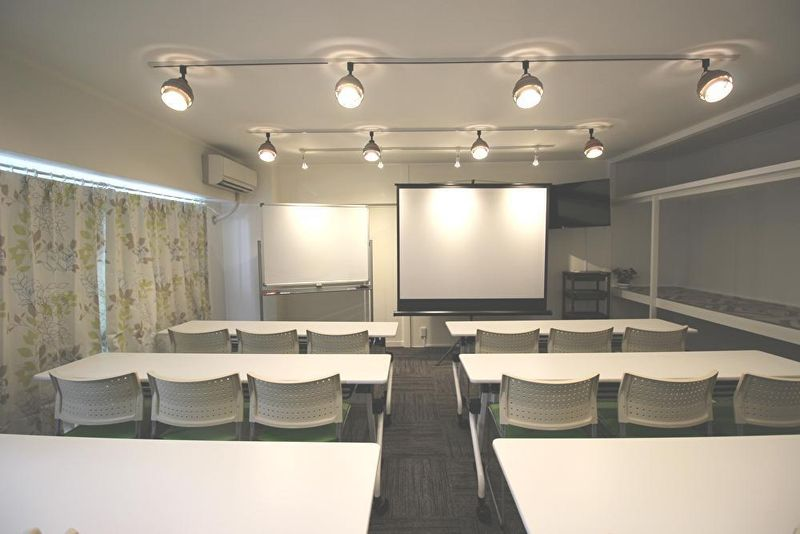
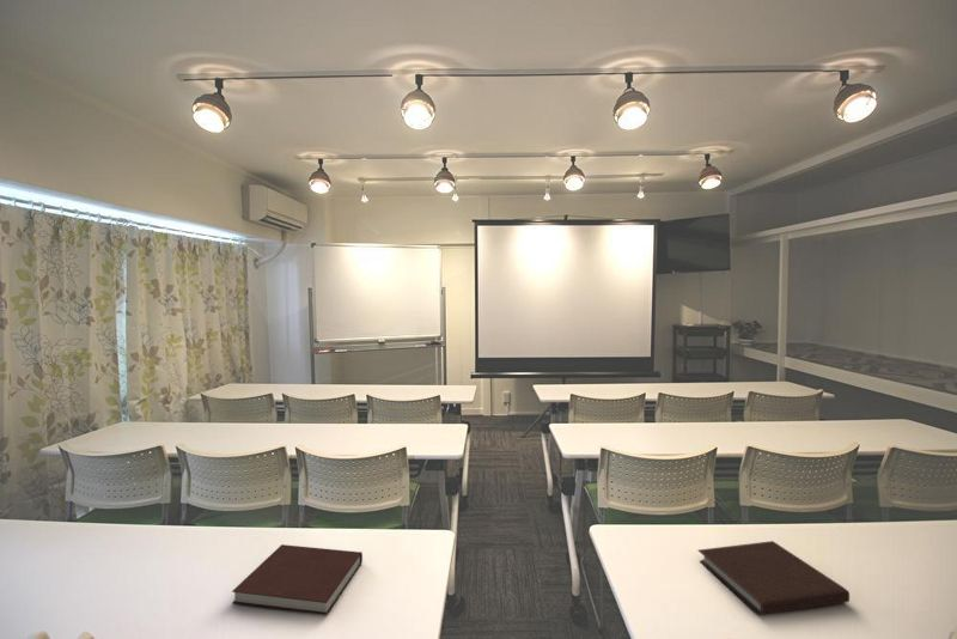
+ notebook (767, 574)
+ notebook (301, 576)
